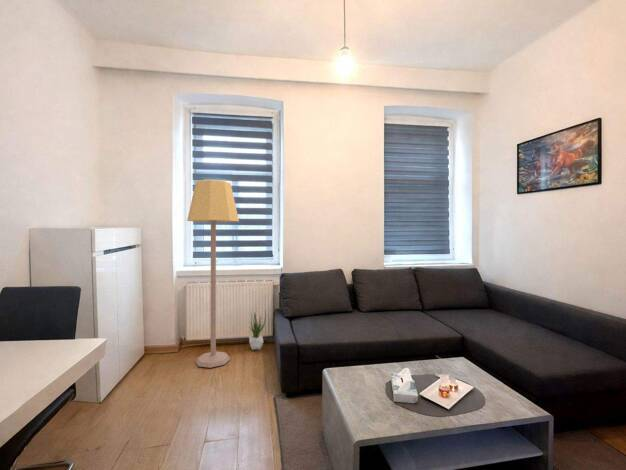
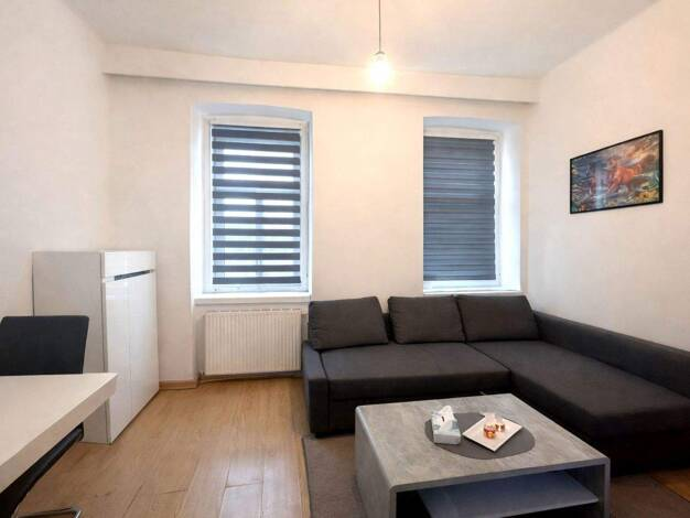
- lamp (213, 272)
- potted plant (257, 329)
